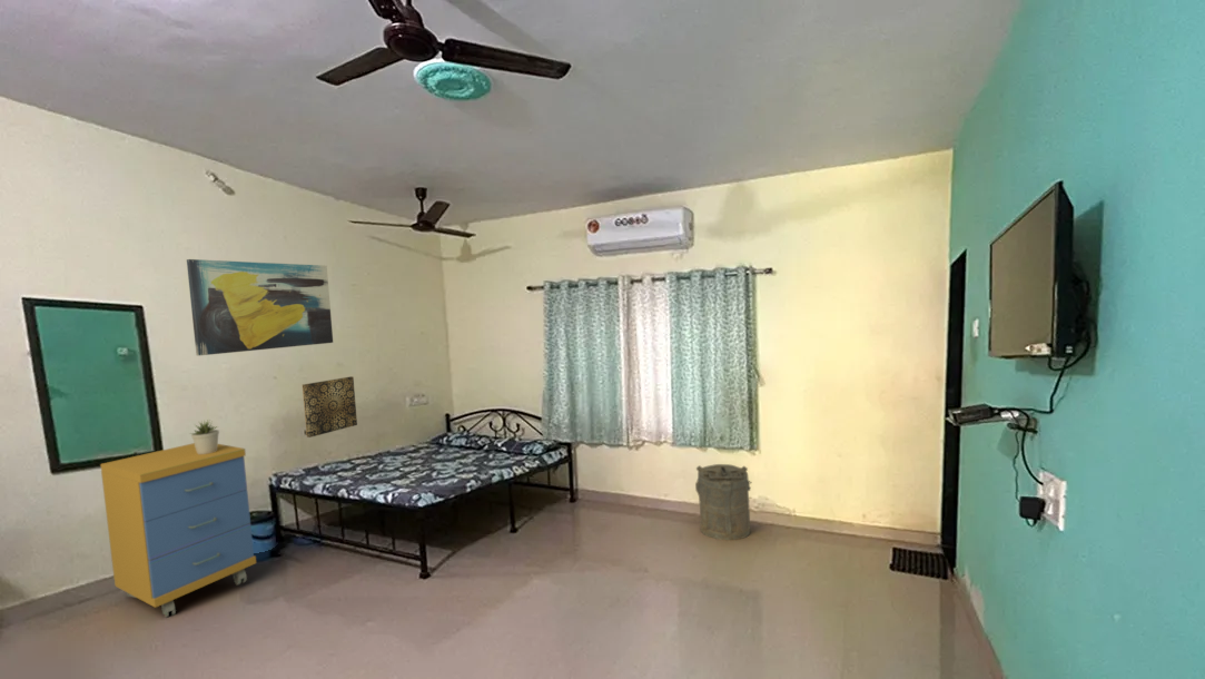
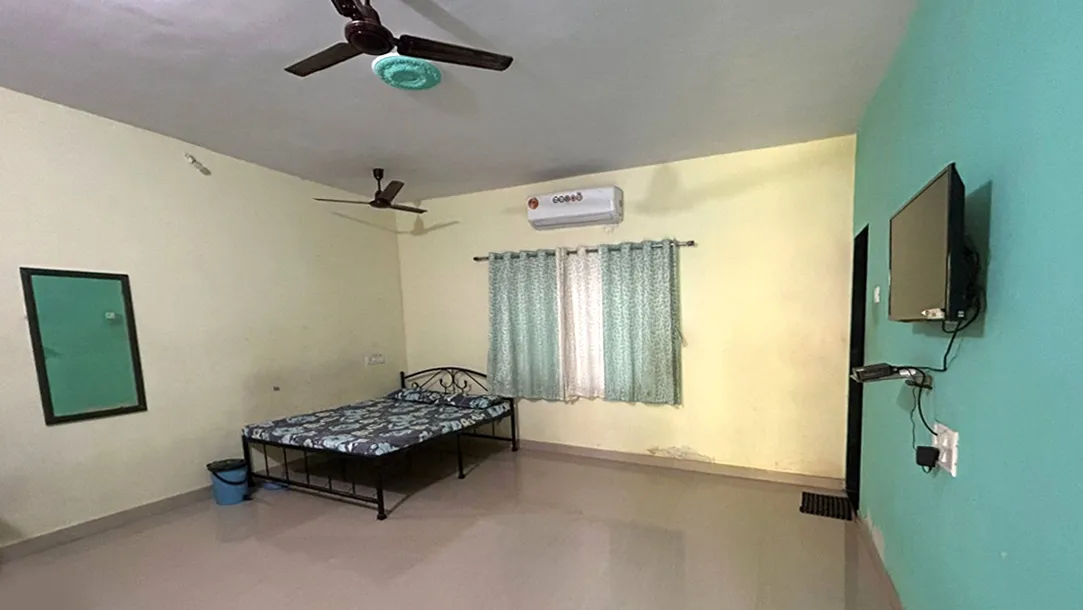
- wall art (268, 305)
- storage cabinet (182, 524)
- potted plant (204, 434)
- laundry hamper (721, 498)
- wall art (330, 405)
